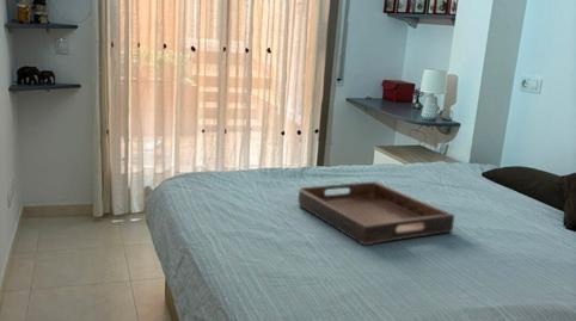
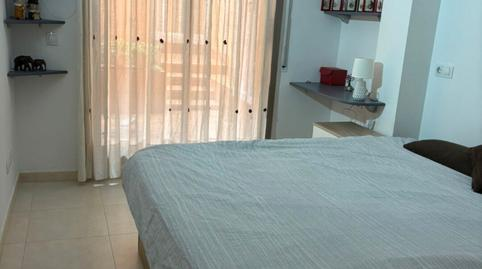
- serving tray (370, 209)
